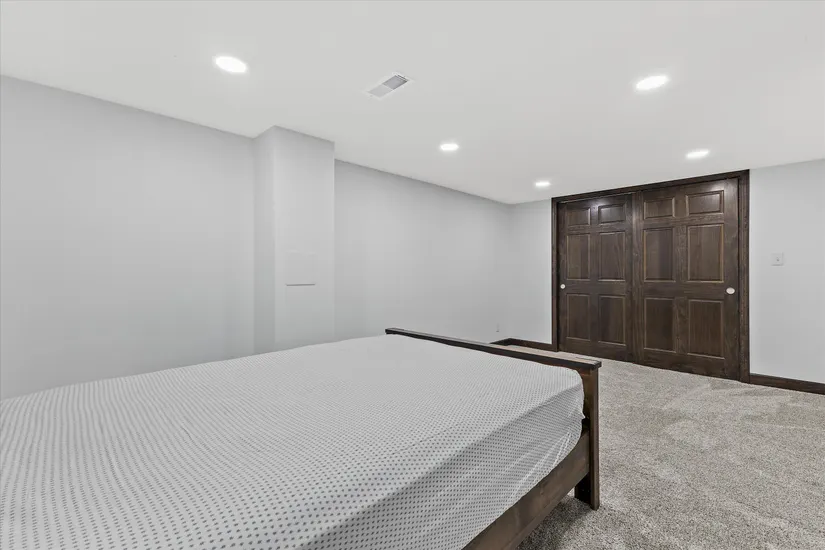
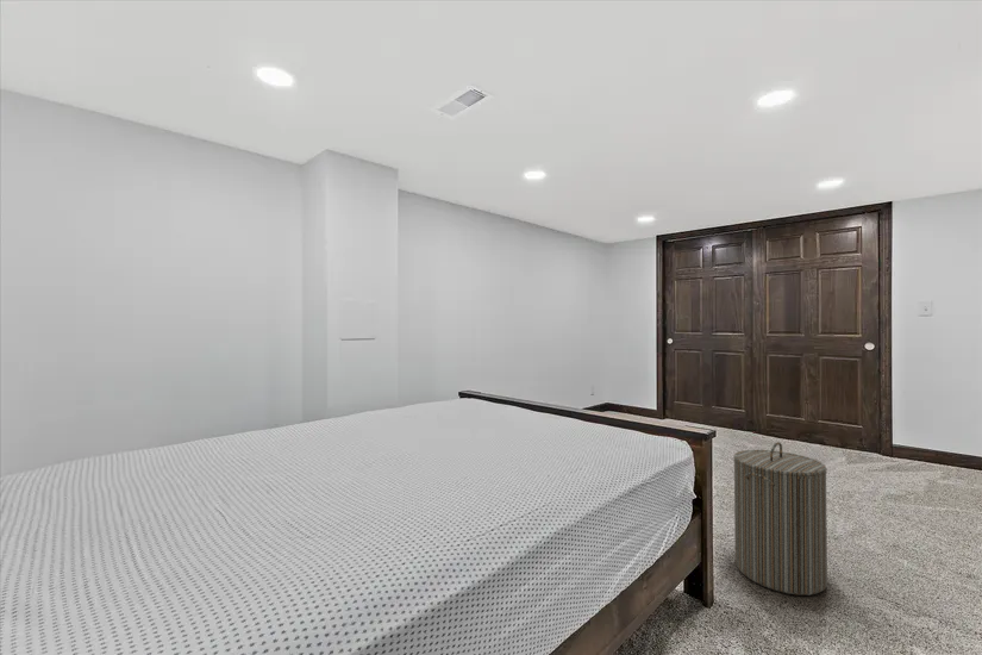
+ laundry hamper (777, 507)
